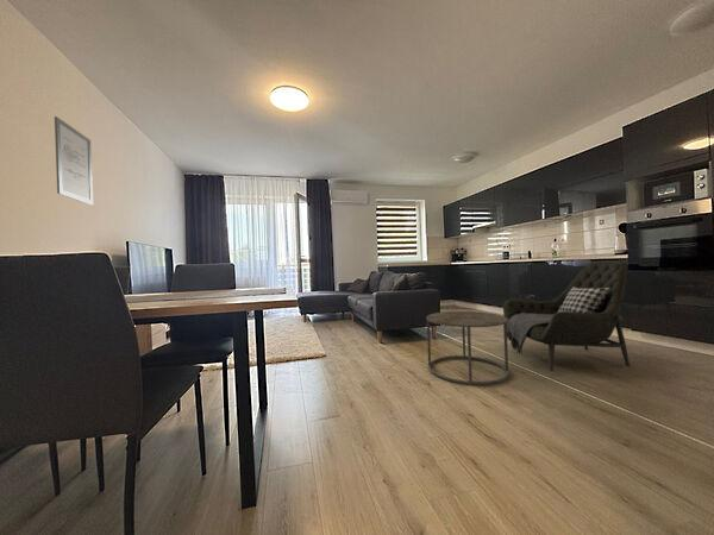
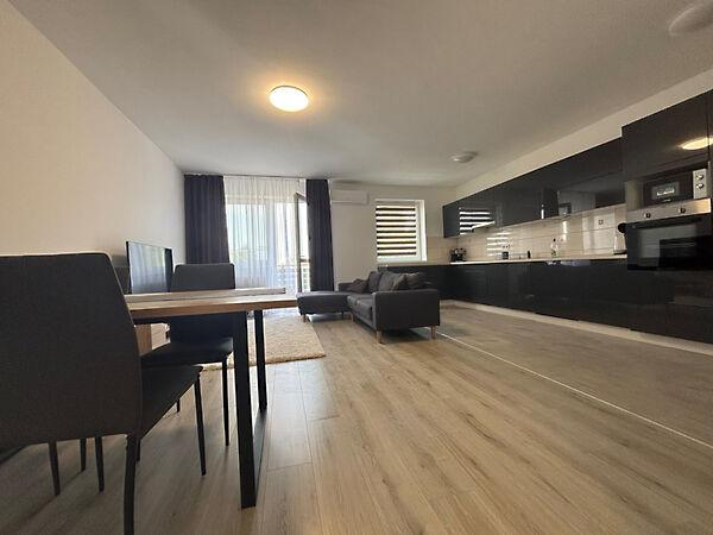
- side table (464, 344)
- wall art (75, 164)
- armchair (560, 309)
